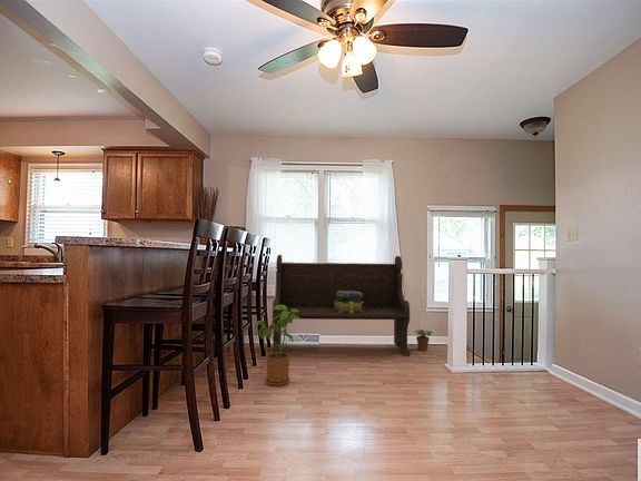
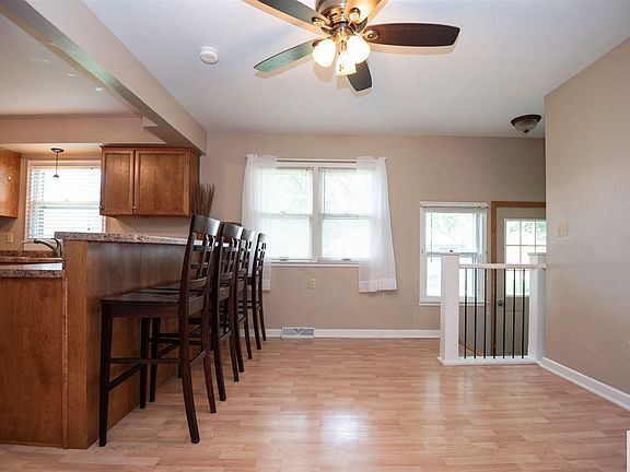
- house plant (275, 344)
- bench (336, 300)
- potted plant (423, 340)
- stack of books (348, 301)
